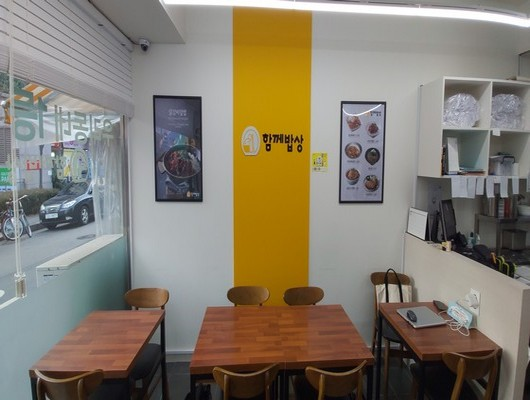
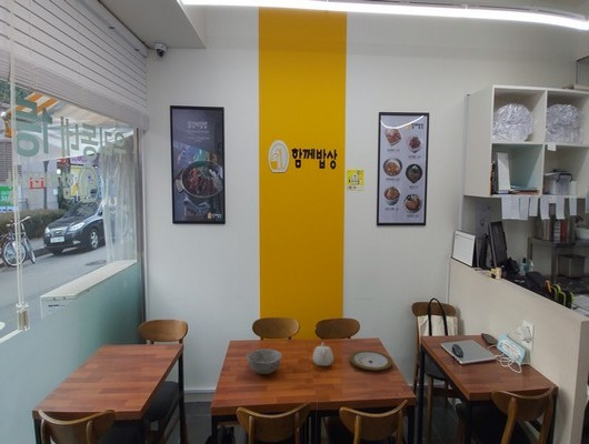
+ plate (370, 361)
+ teapot (322, 352)
+ bowl (263, 363)
